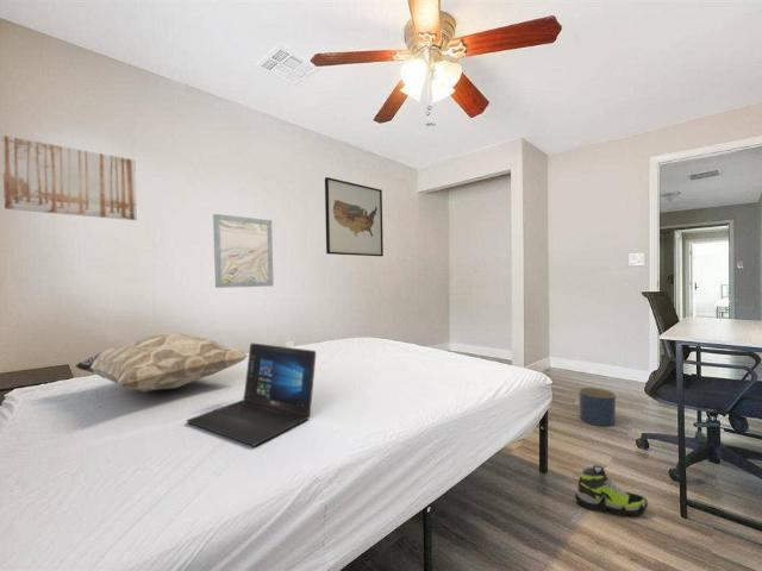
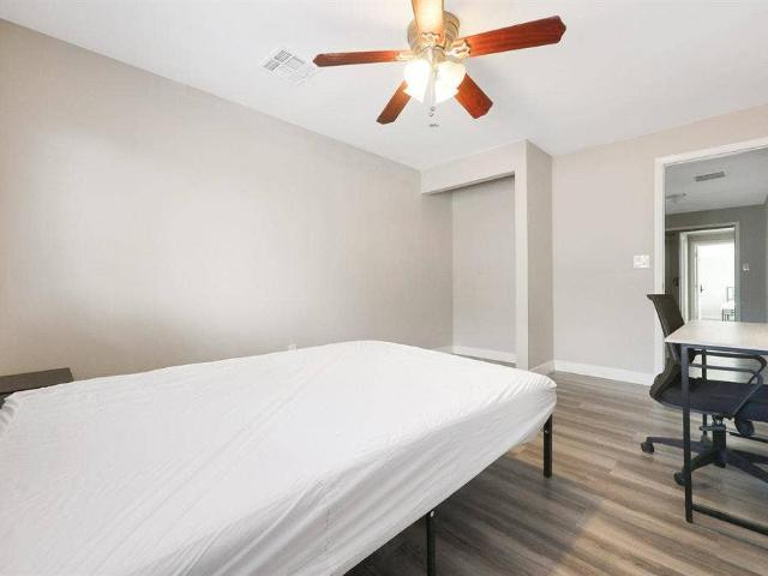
- wall art (244, 252)
- laptop (251, 385)
- wall art (356, 219)
- shoe (610, 487)
- planter (597, 406)
- decorative pillow (164, 360)
- wall art (75, 182)
